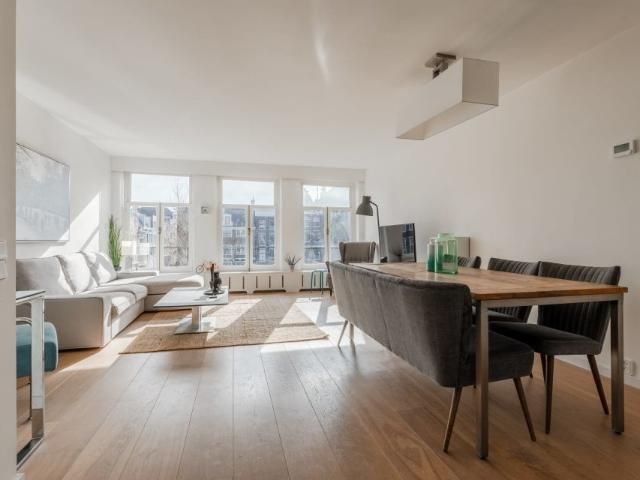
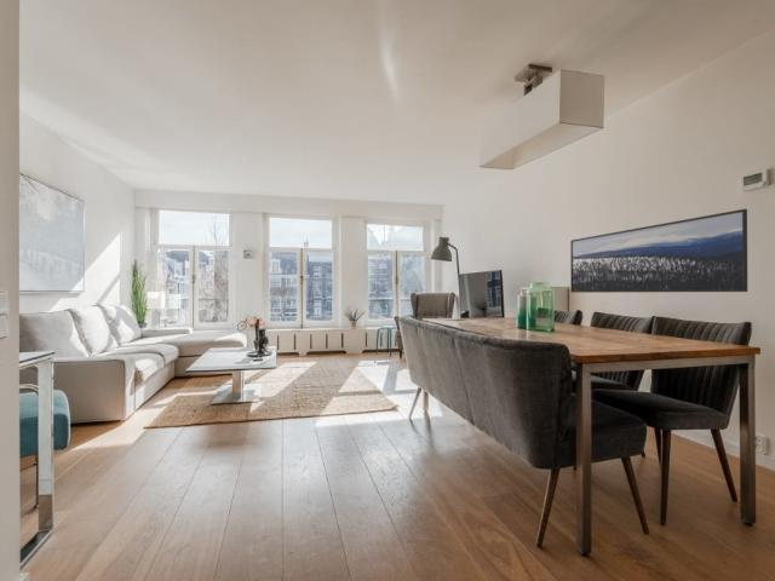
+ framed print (638, 259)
